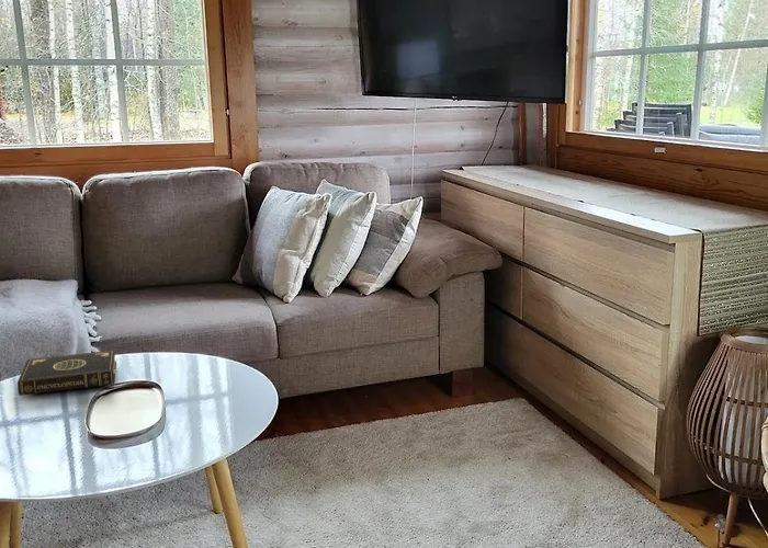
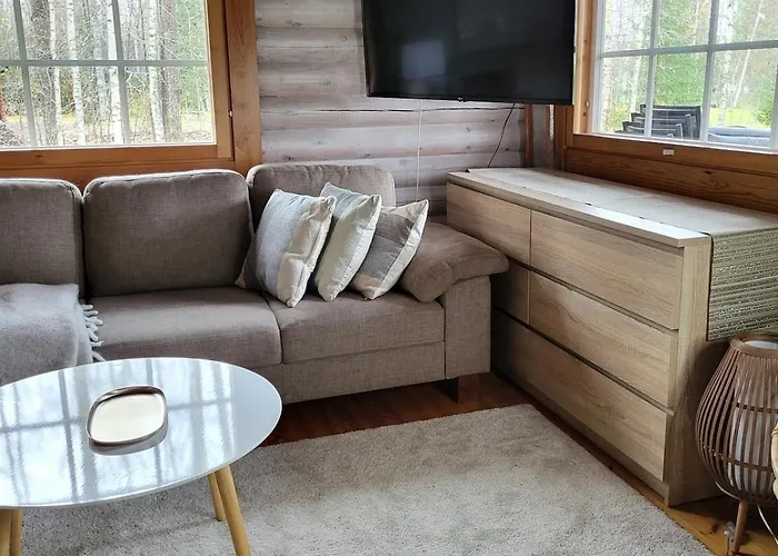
- book (69, 372)
